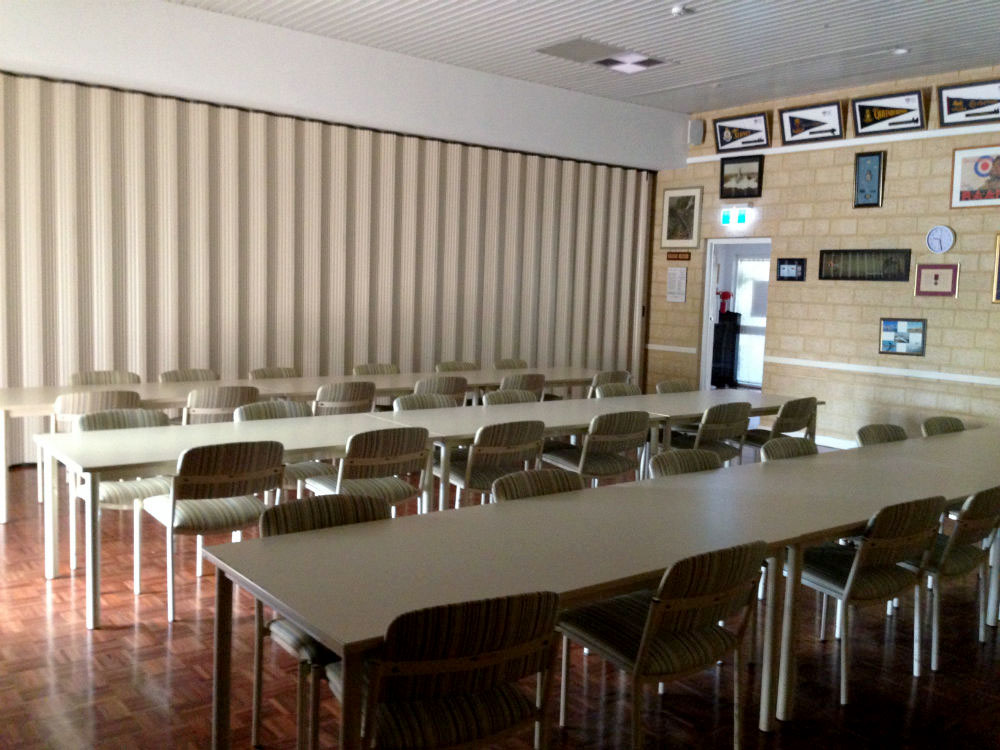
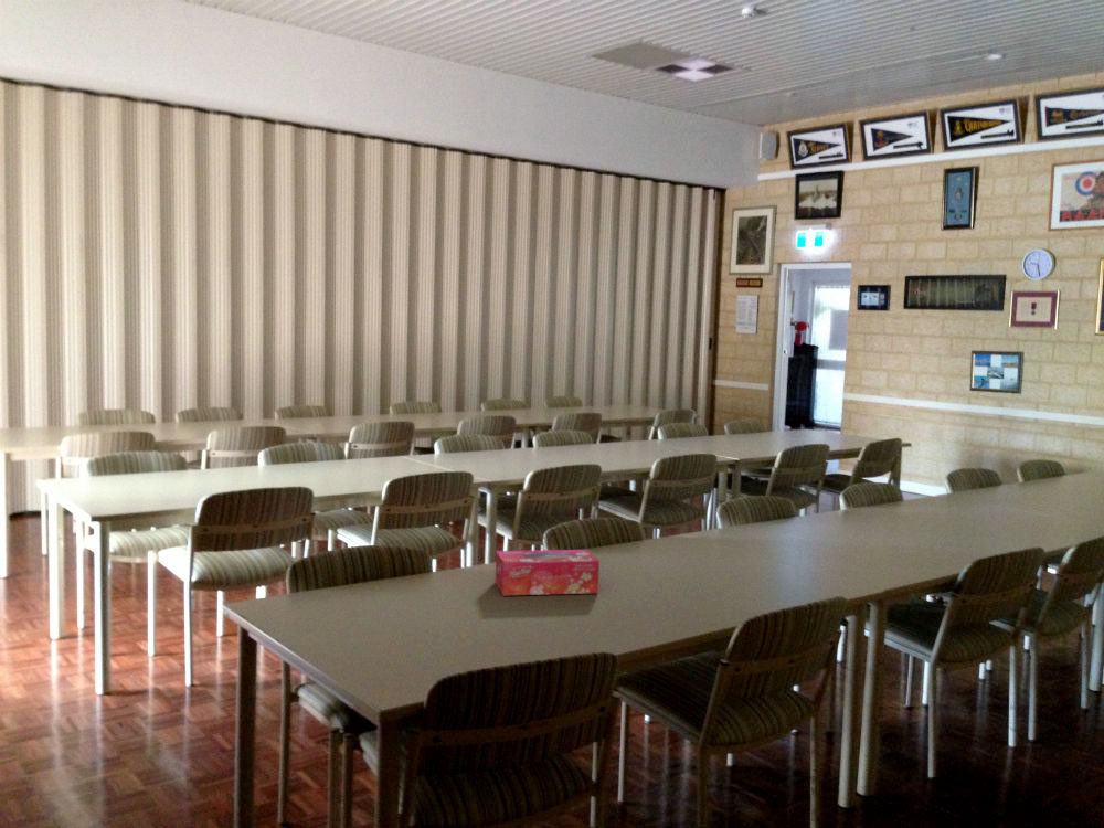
+ tissue box (545, 571)
